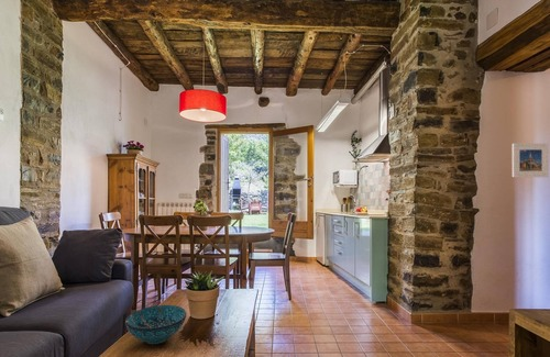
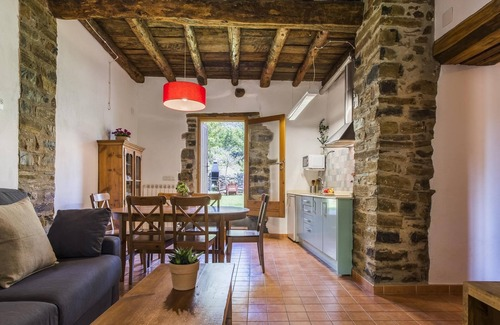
- decorative bowl (156, 327)
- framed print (530, 160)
